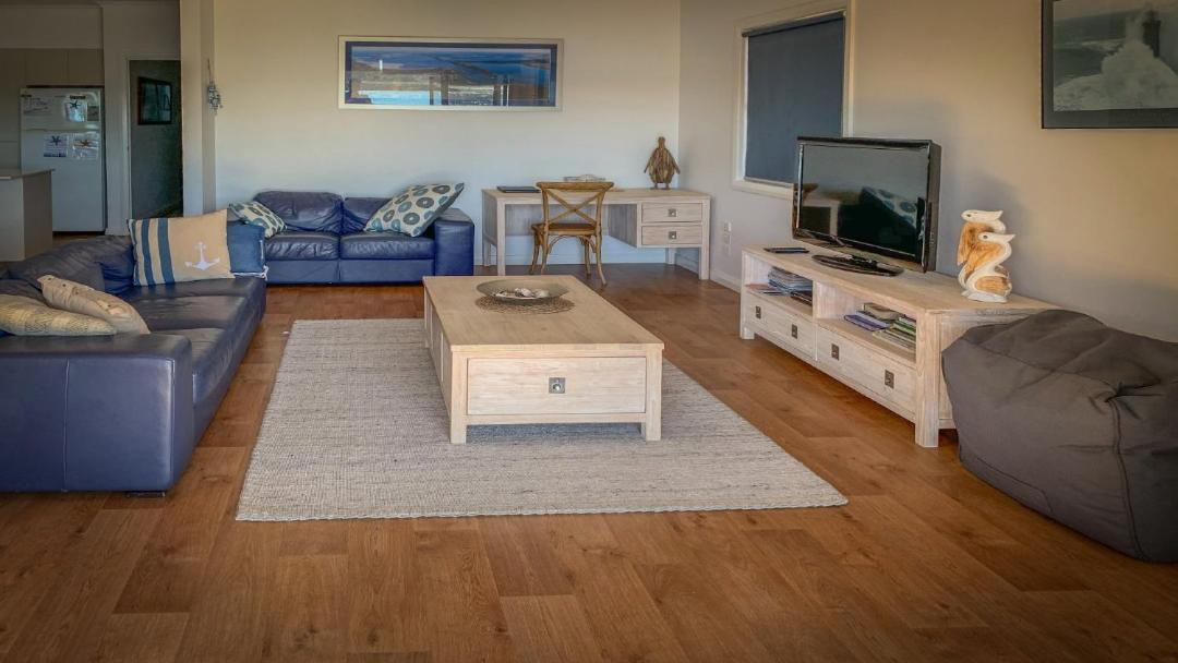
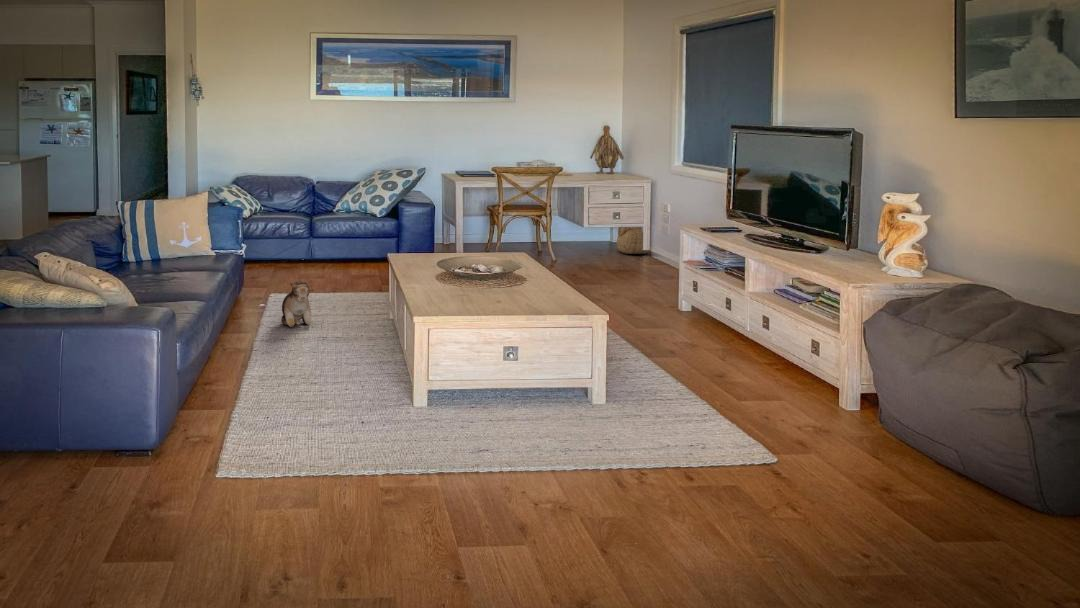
+ plush toy (296, 301)
+ basket (634, 233)
